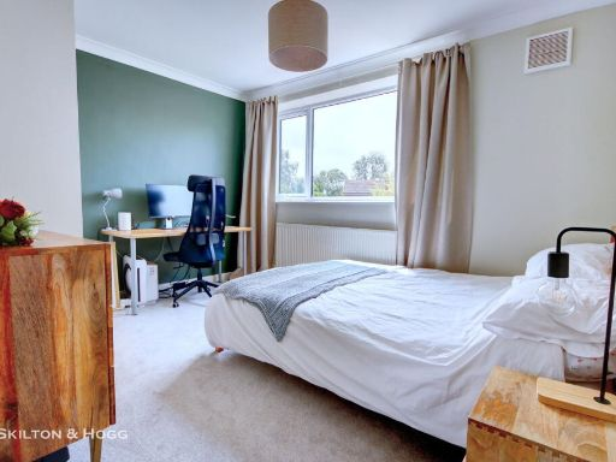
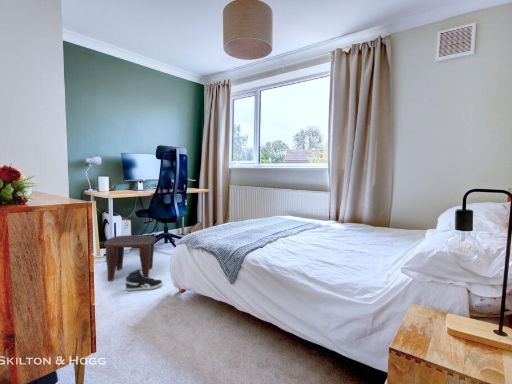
+ sneaker (144, 278)
+ stool (123, 255)
